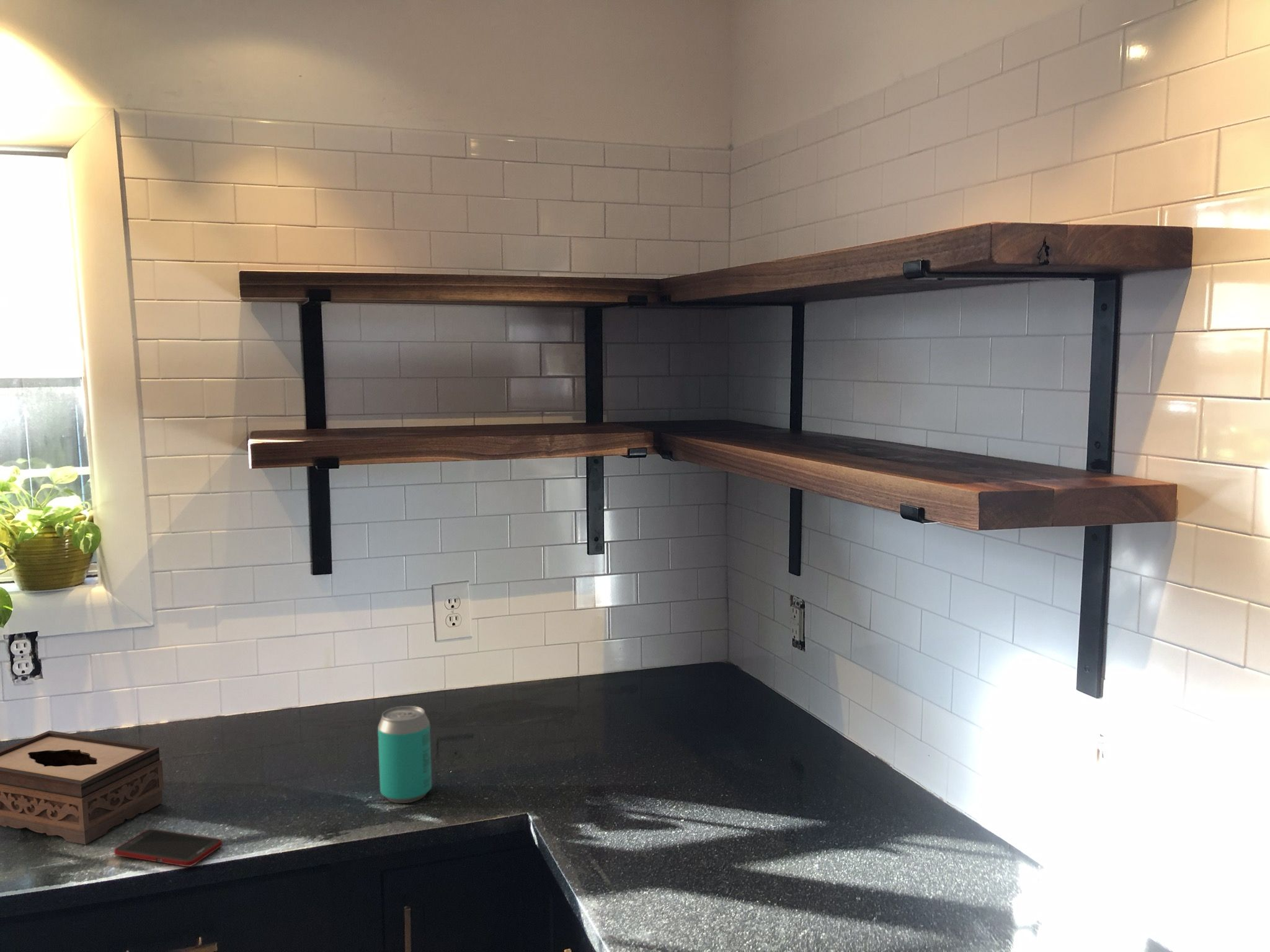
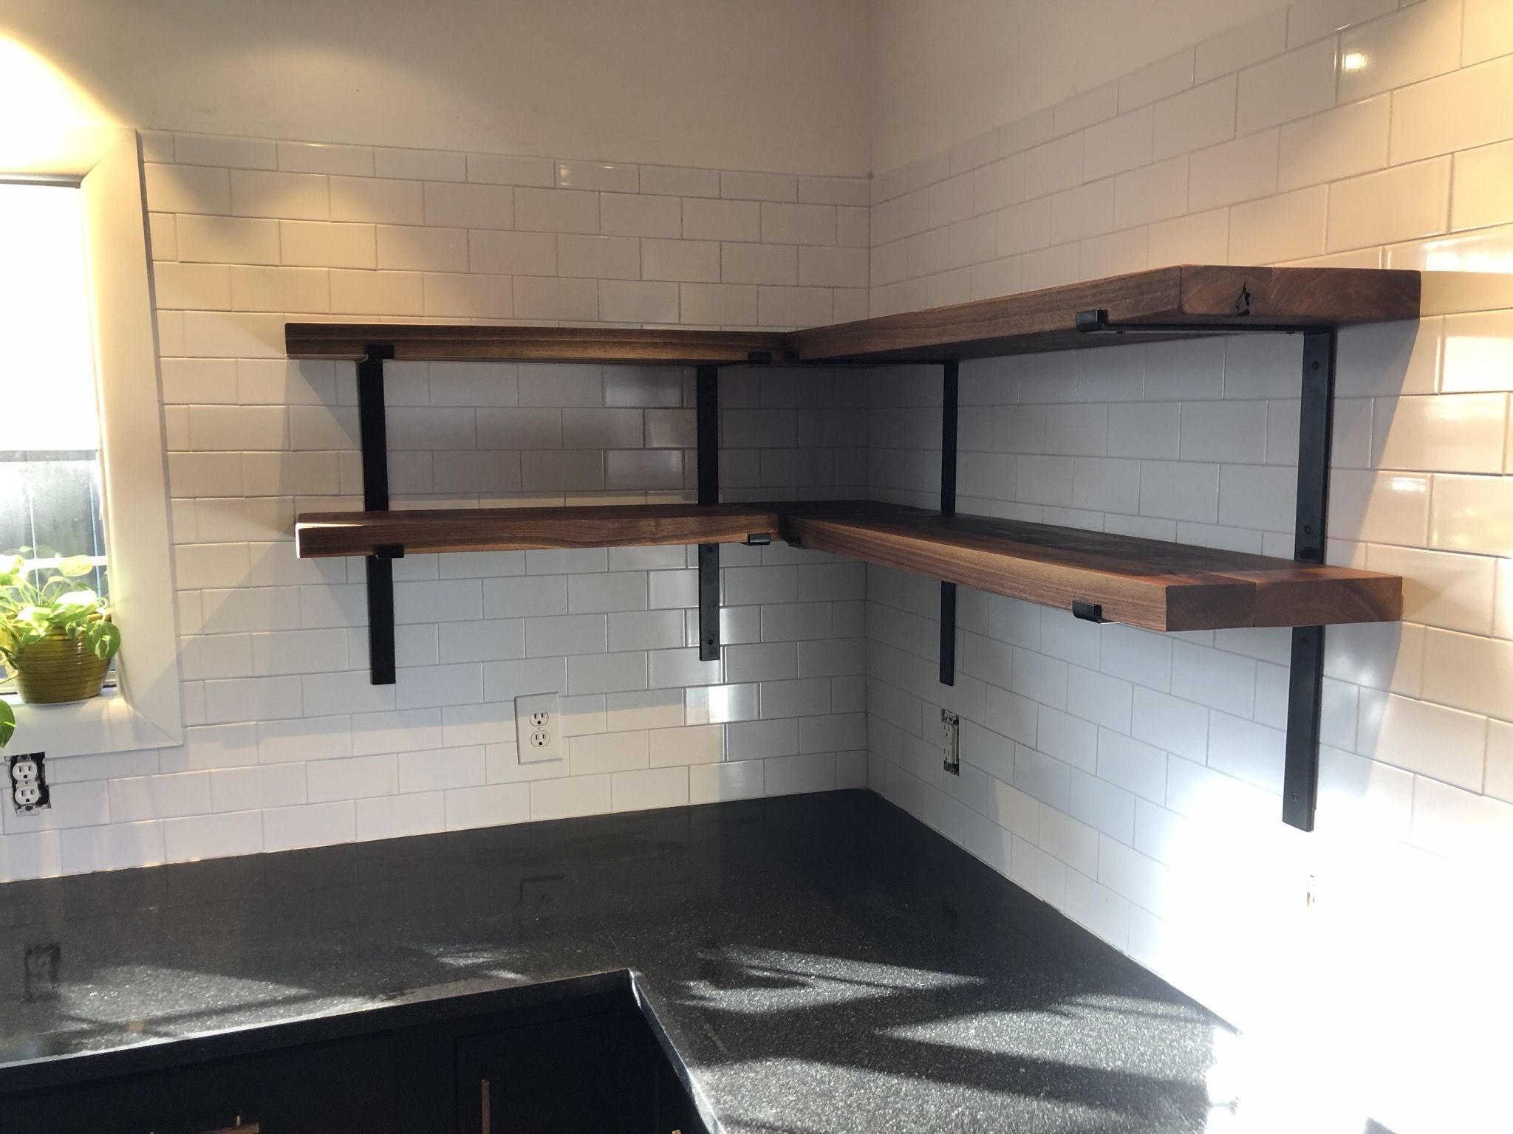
- tissue box (66, 783)
- beverage can (405, 754)
- cell phone (169, 847)
